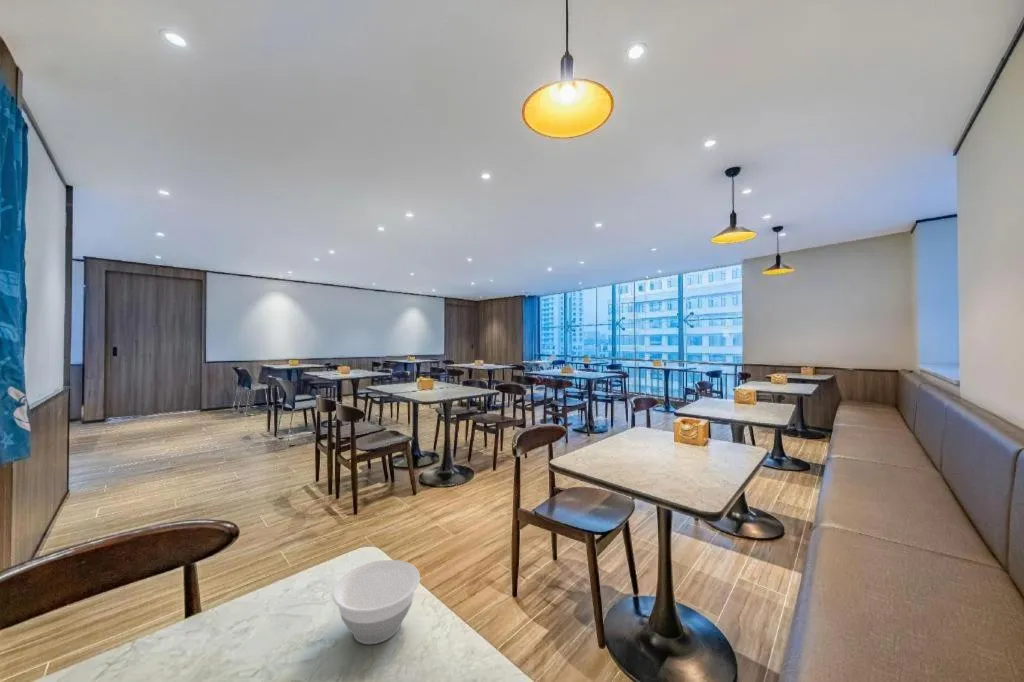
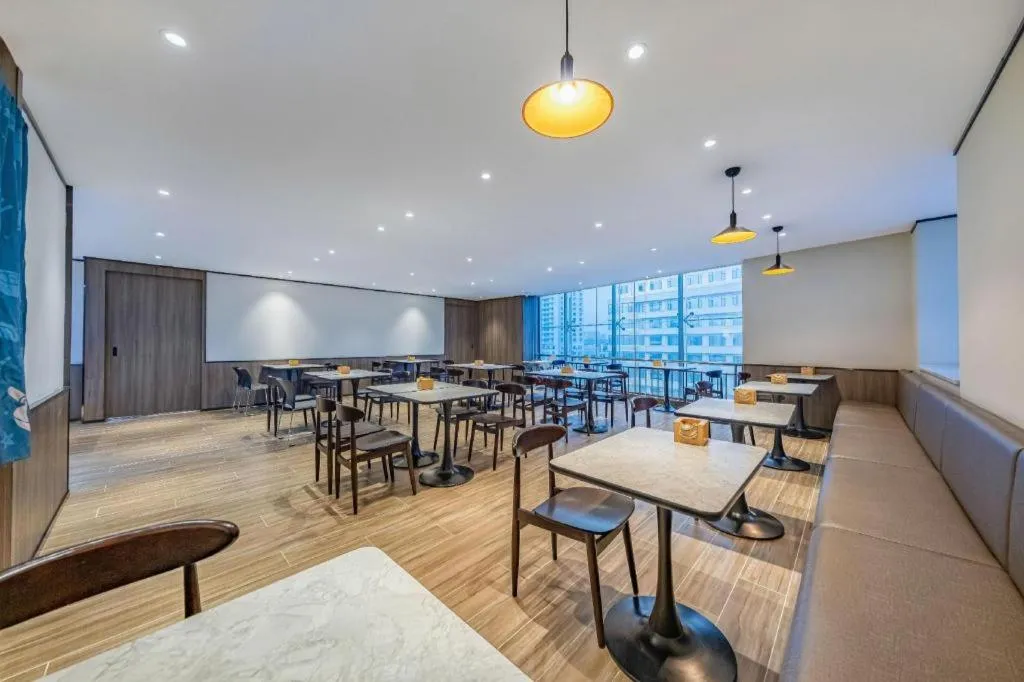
- bowl (377, 604)
